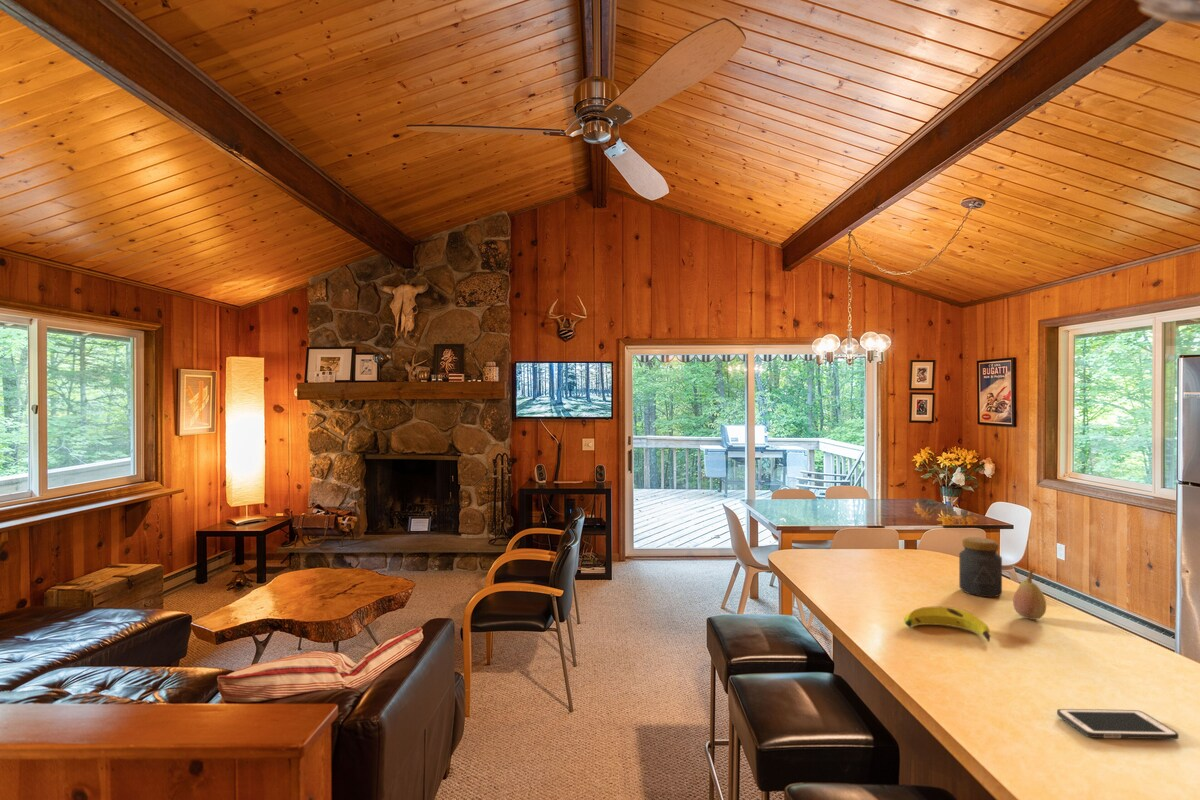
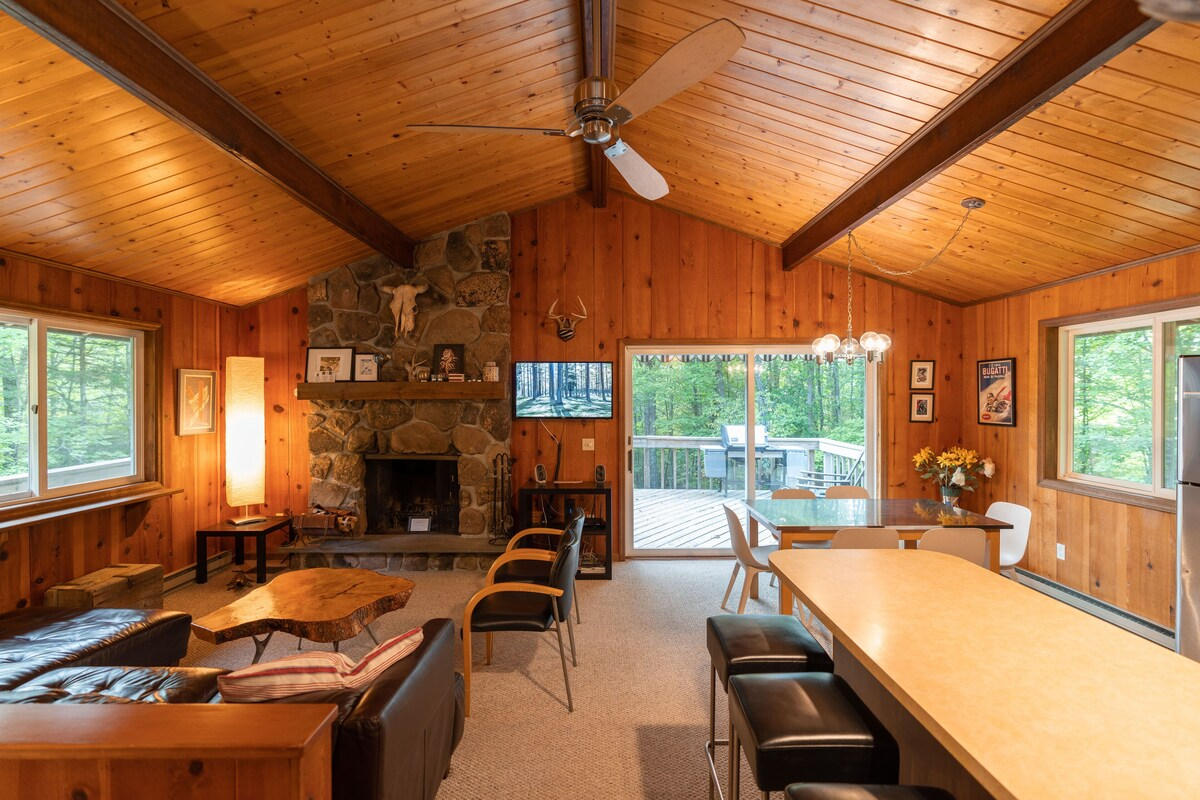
- fruit (1029, 594)
- jar (980, 566)
- cell phone (1115, 724)
- banana (946, 622)
